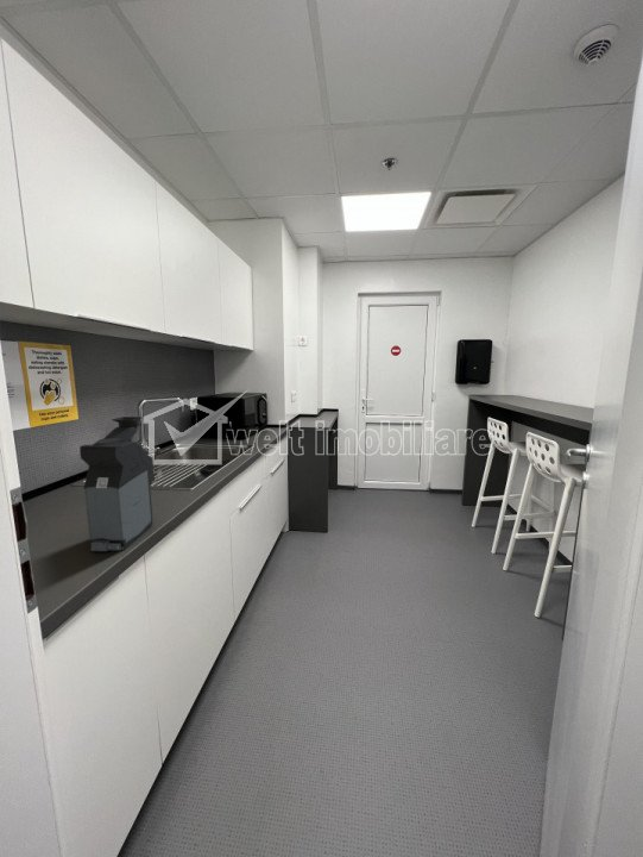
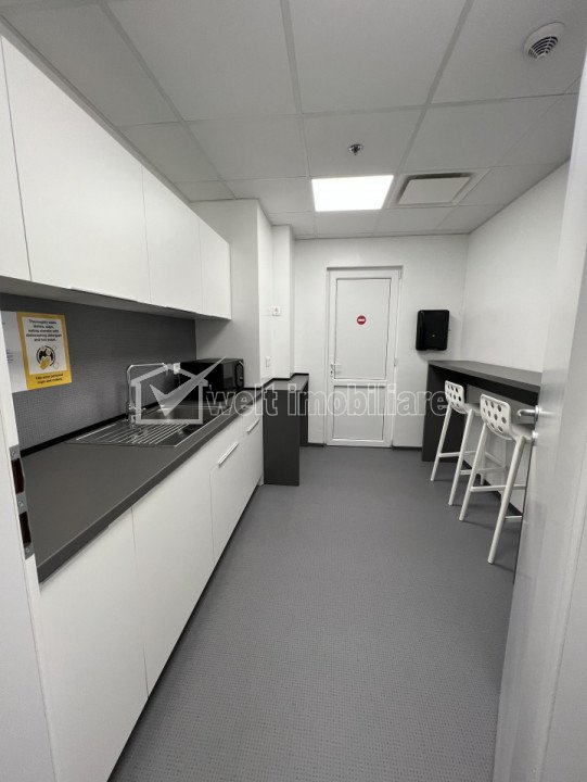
- coffee maker (121, 478)
